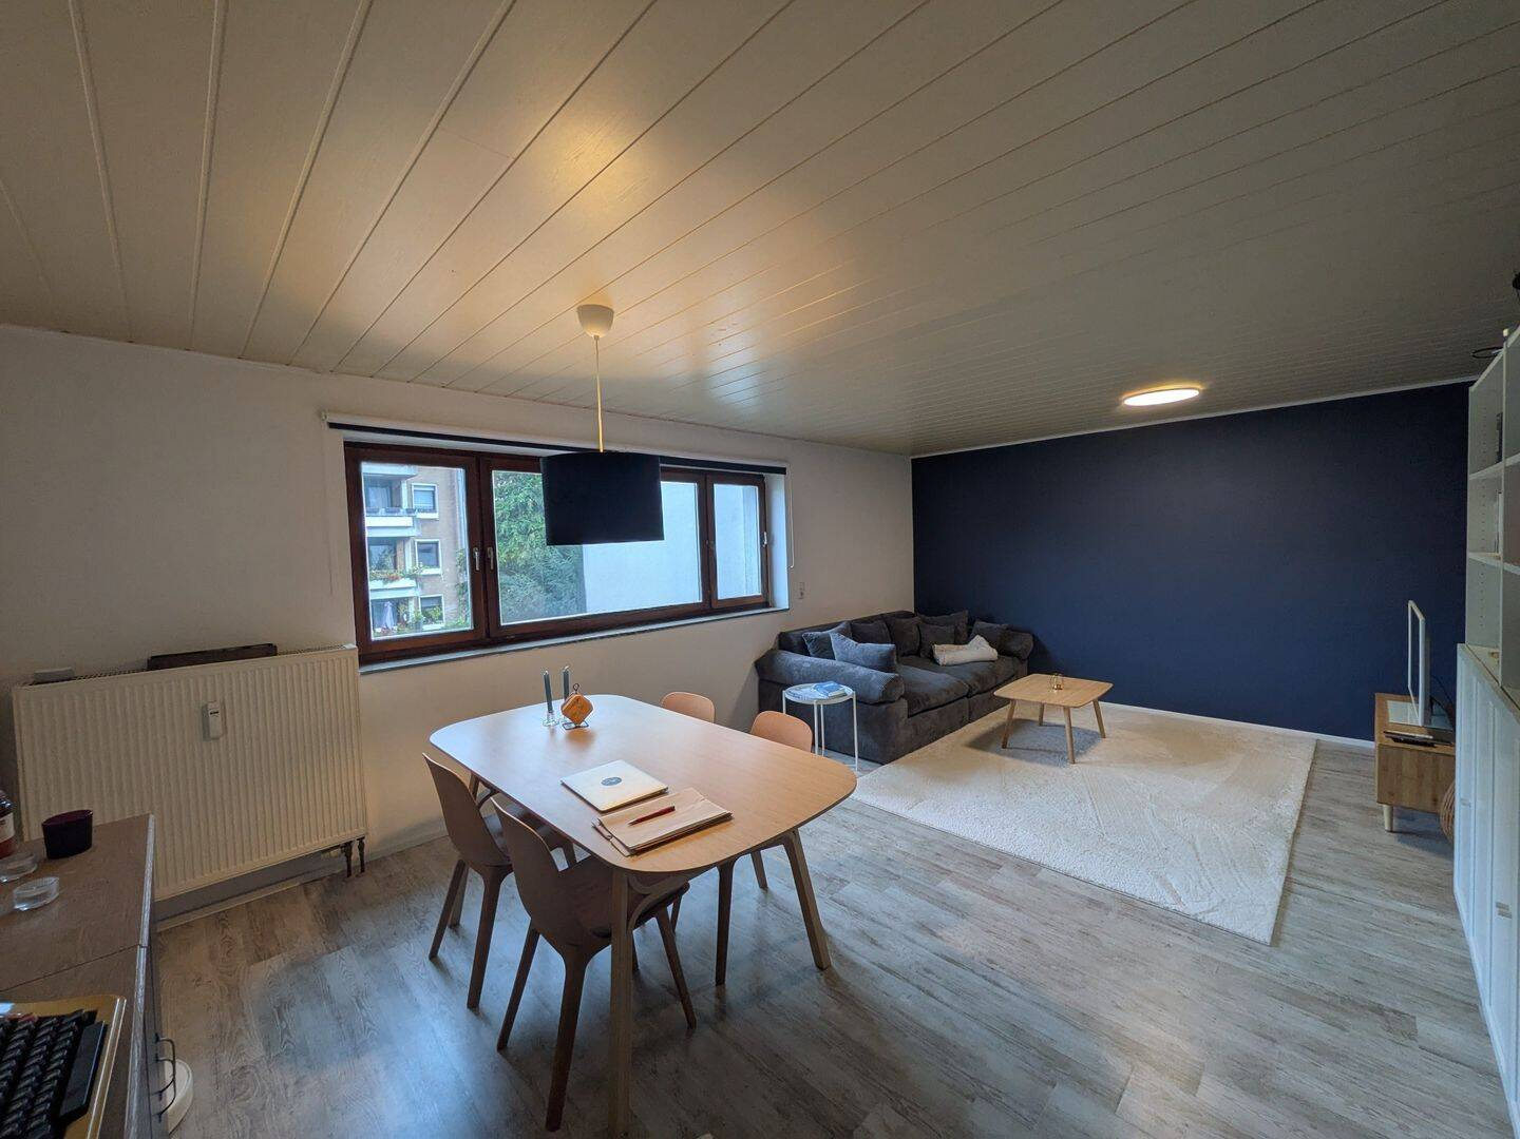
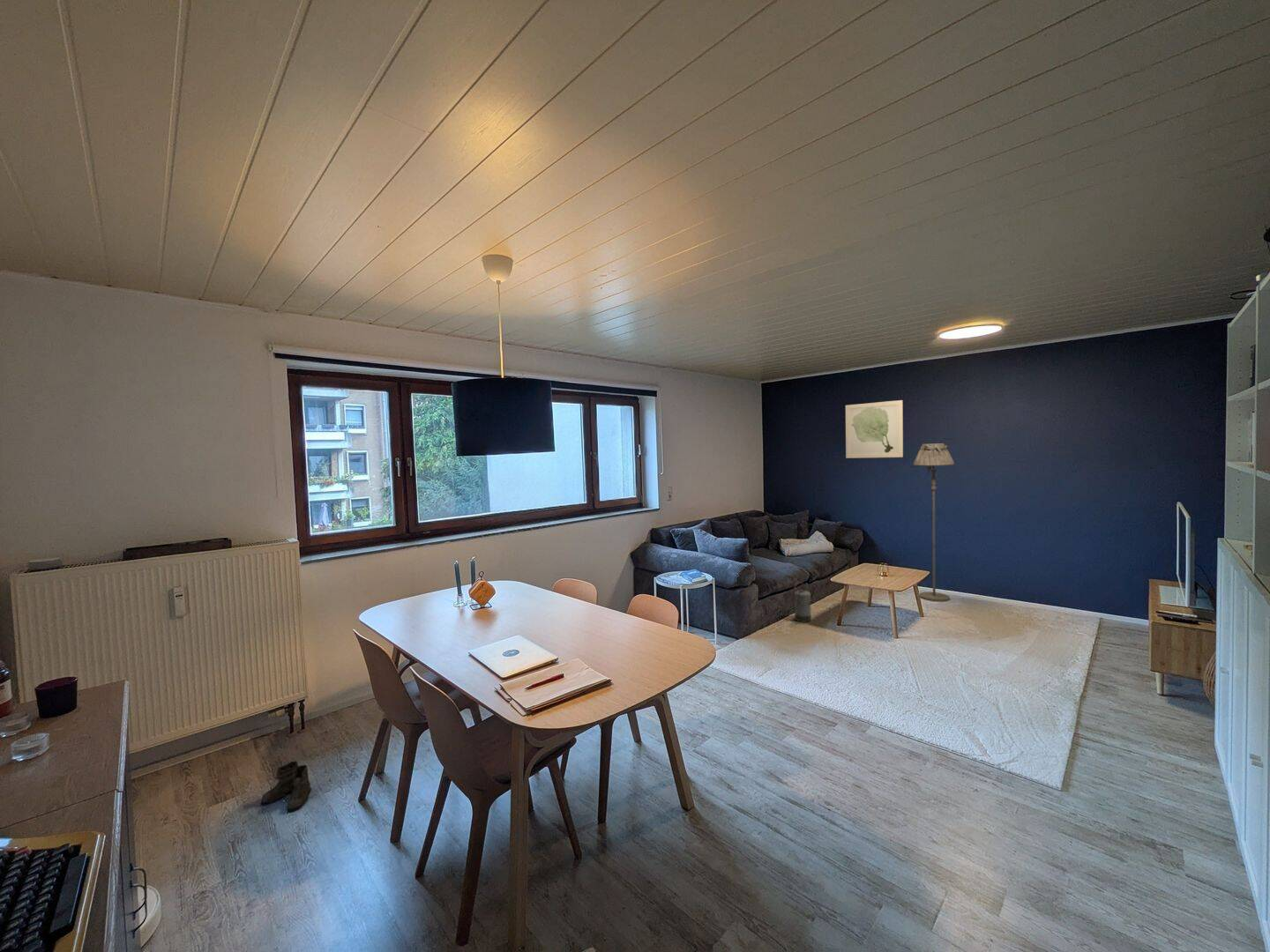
+ wall art (873, 430)
+ floor lamp (933, 520)
+ watering can (803, 599)
+ boots (288, 784)
